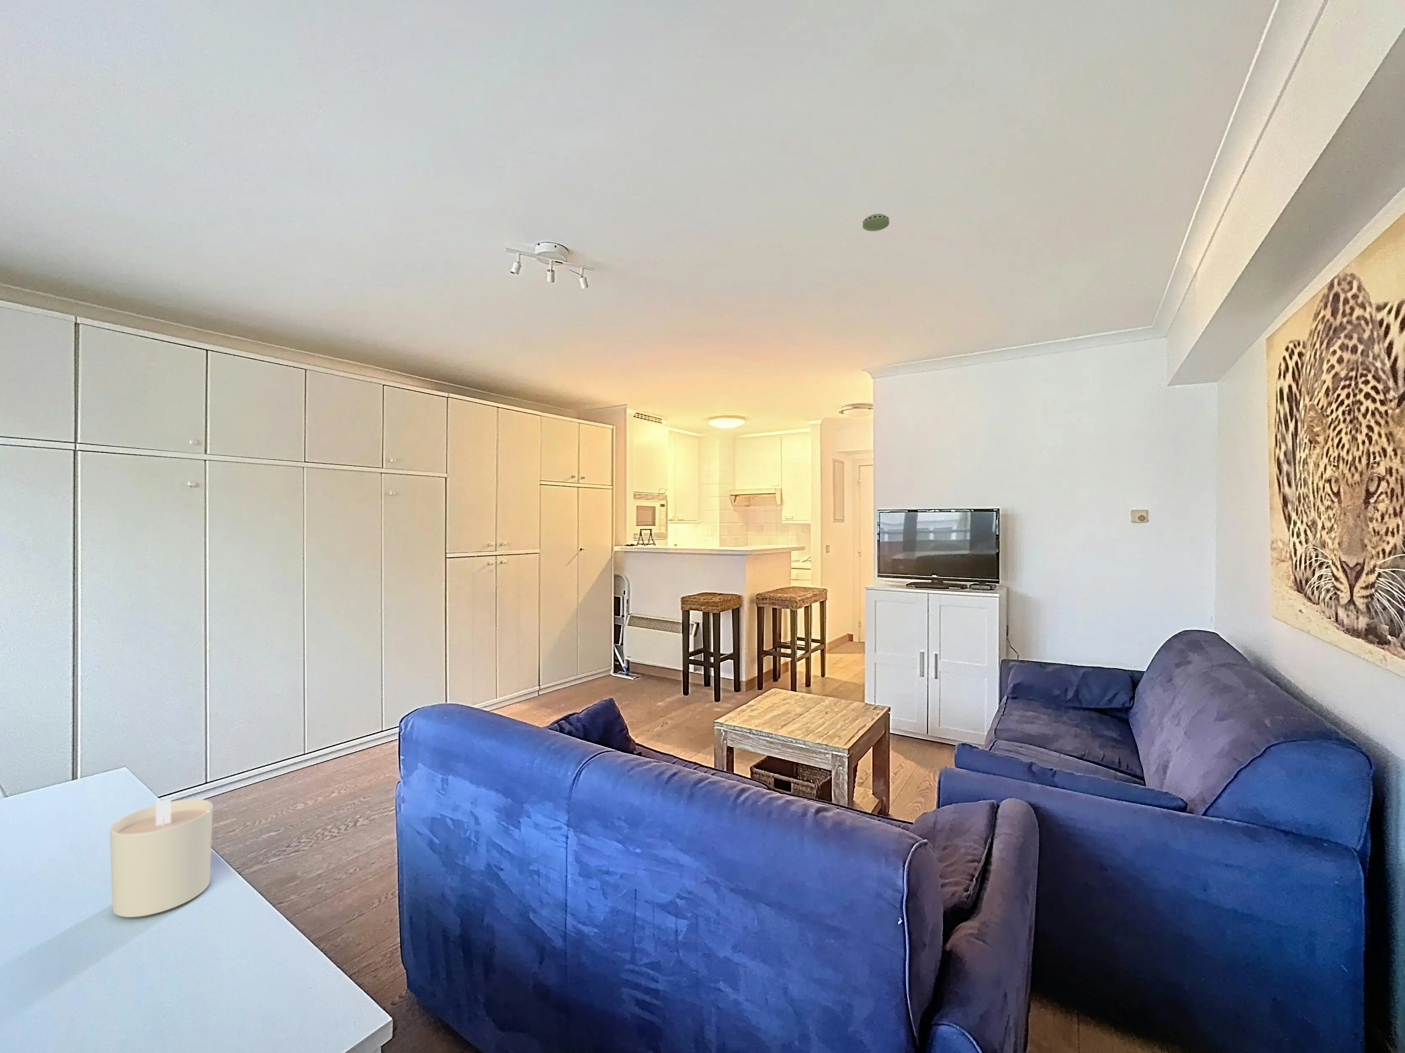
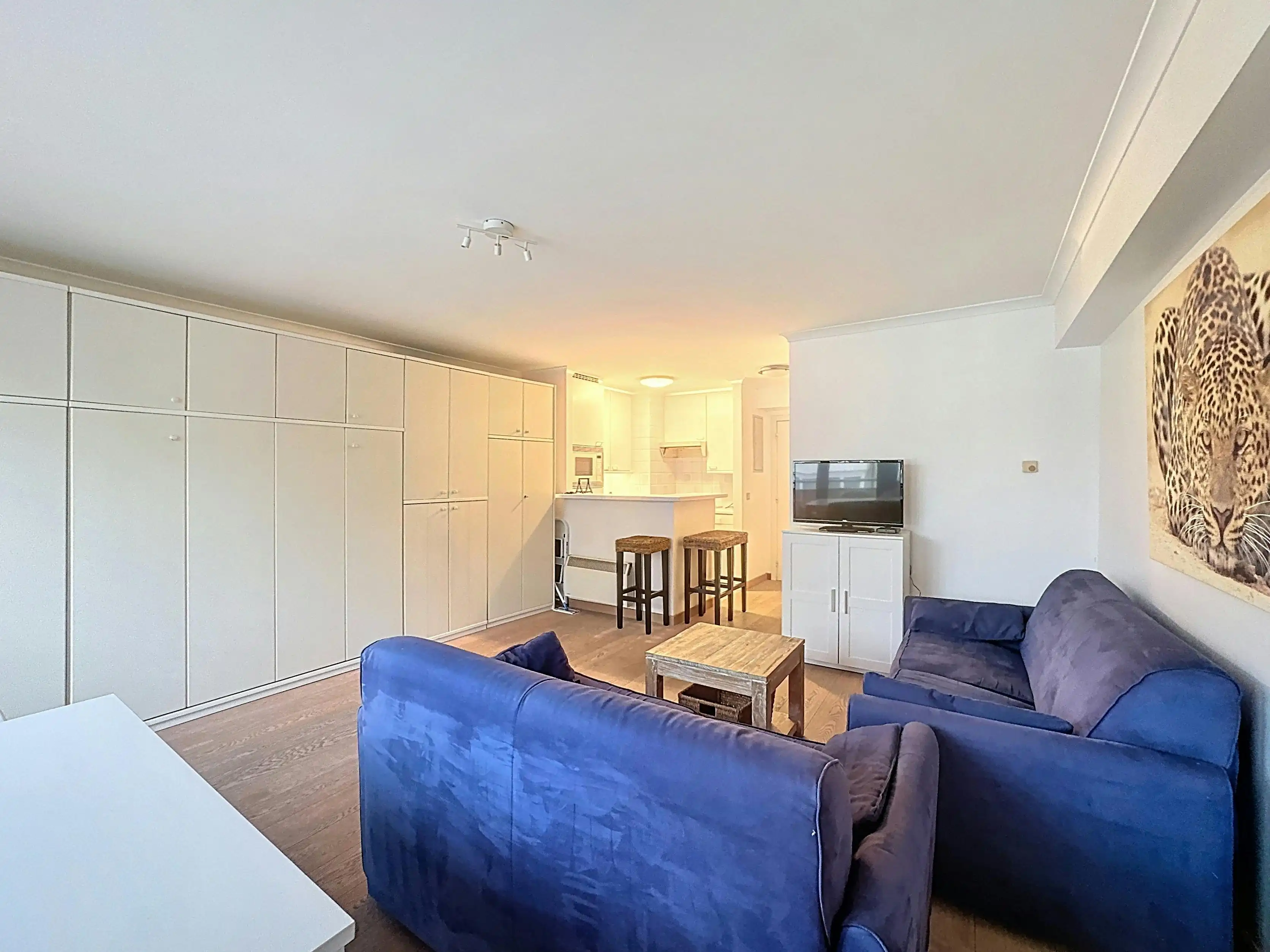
- smoke detector (875, 222)
- candle (163, 847)
